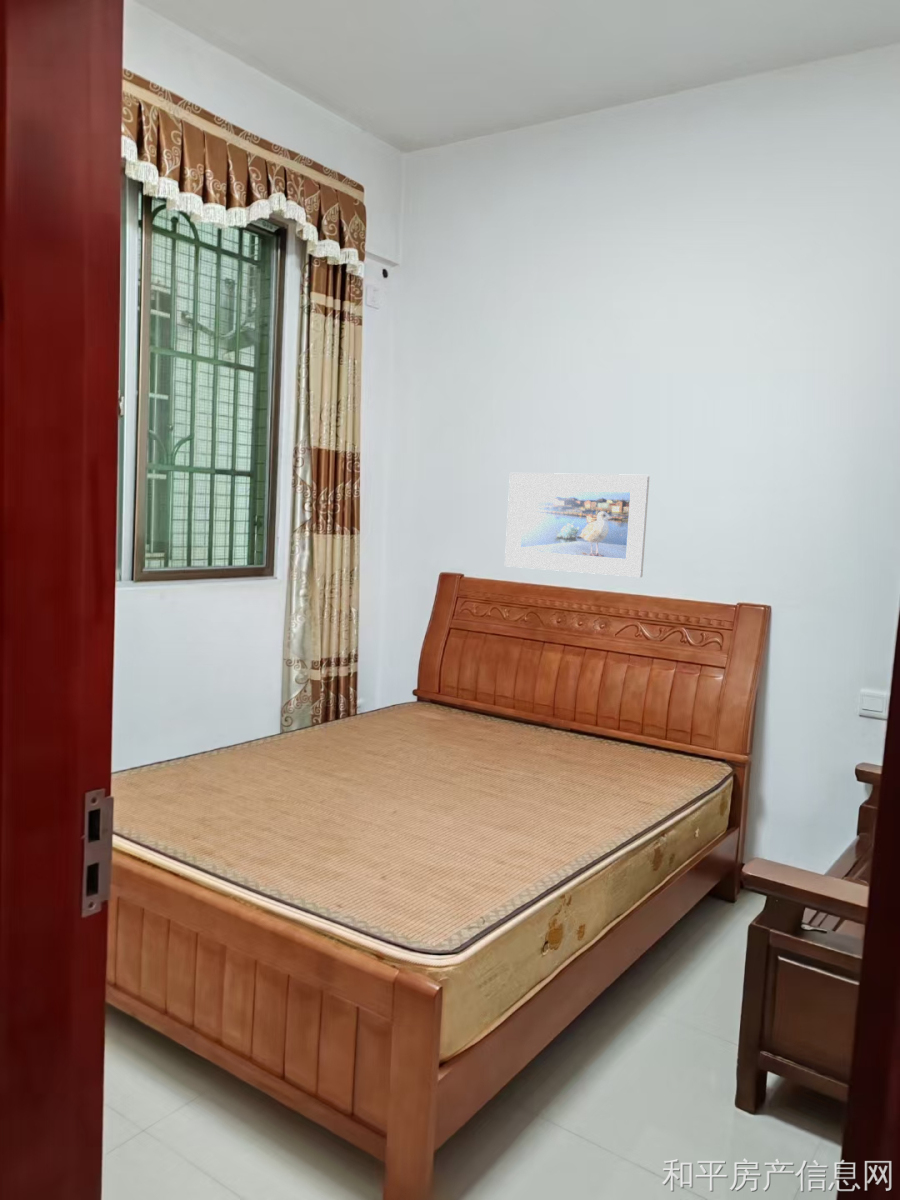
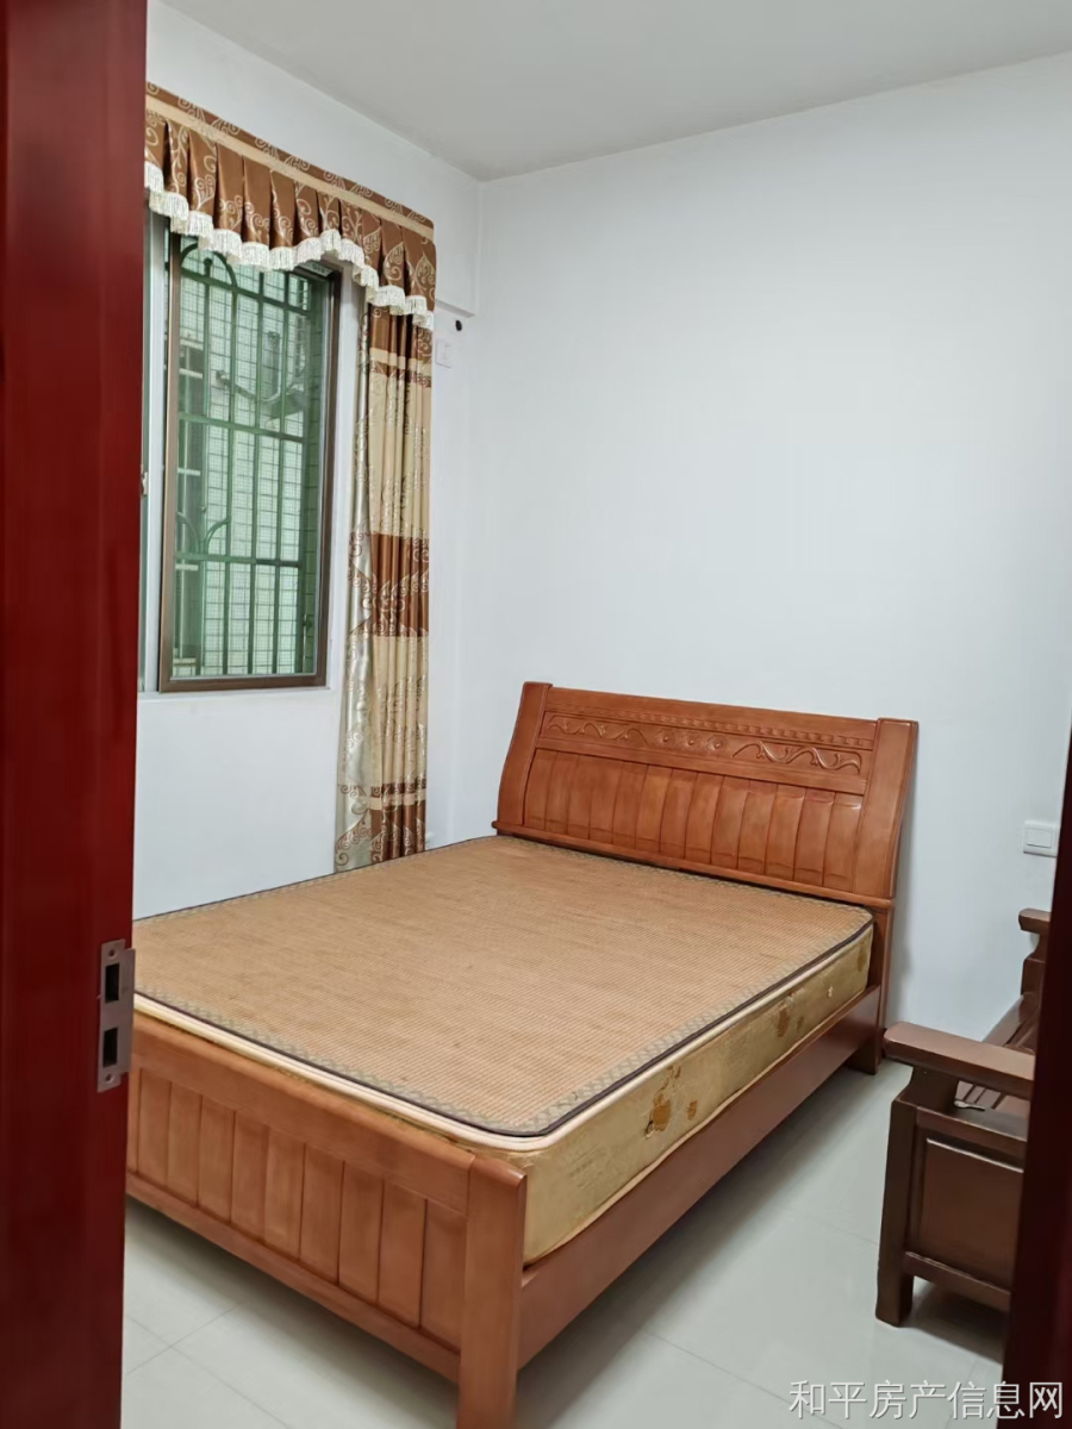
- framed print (573, 522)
